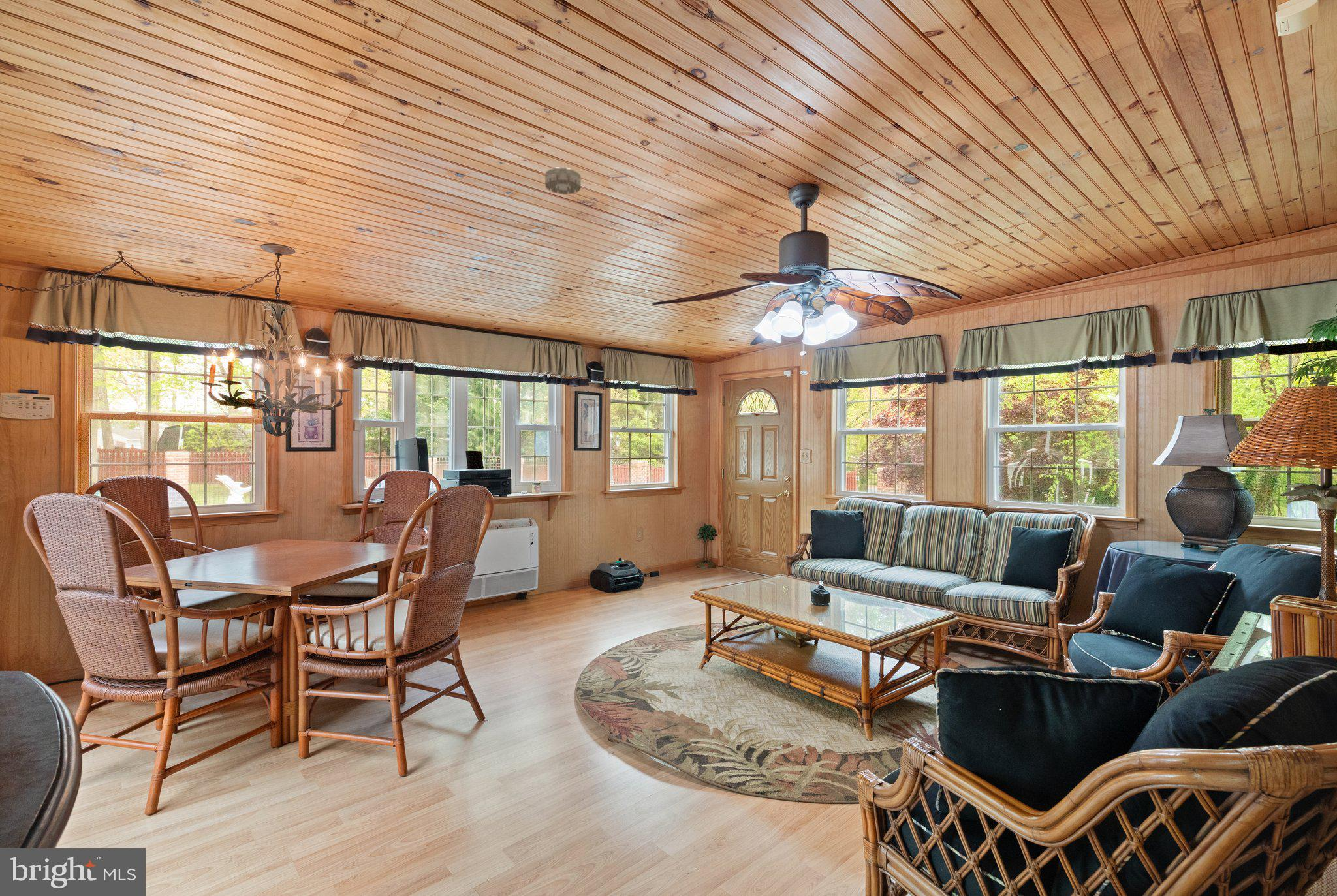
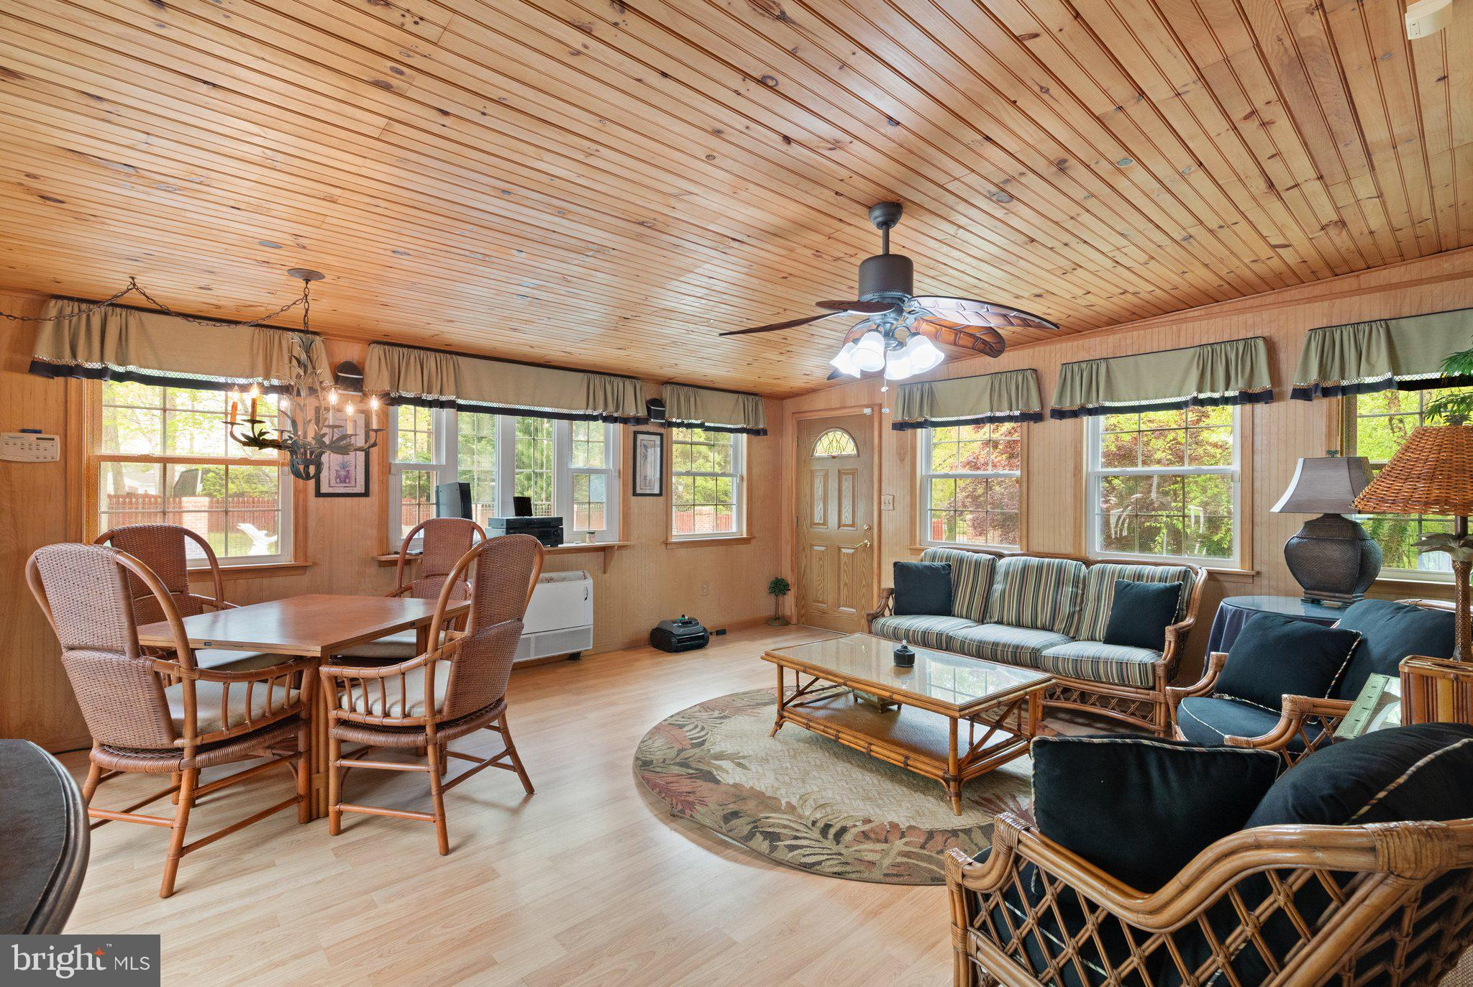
- smoke detector (563, 180)
